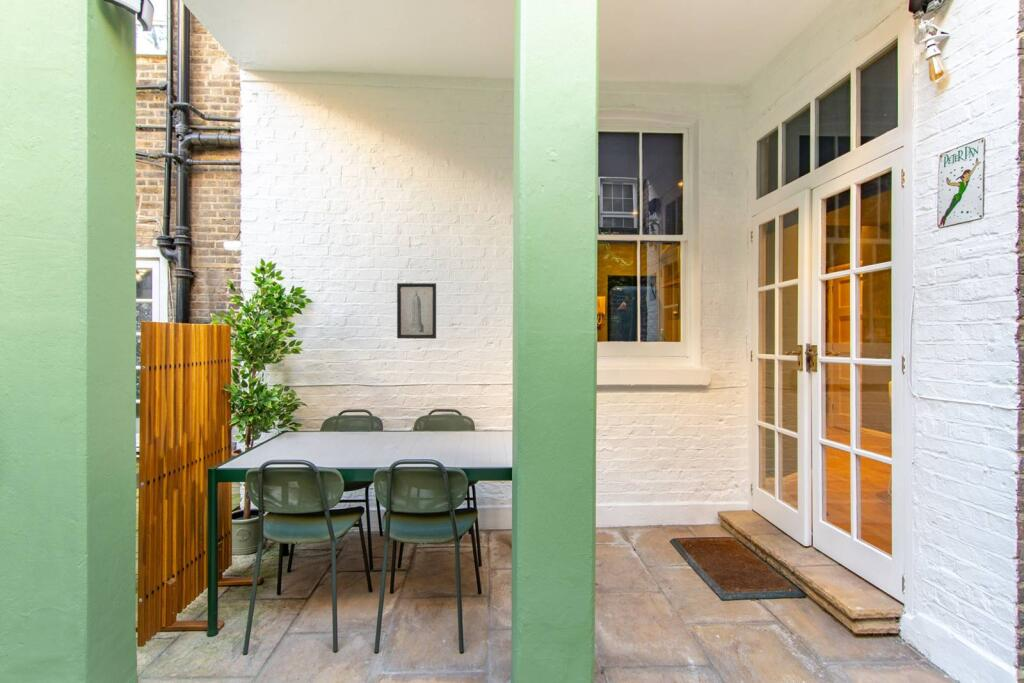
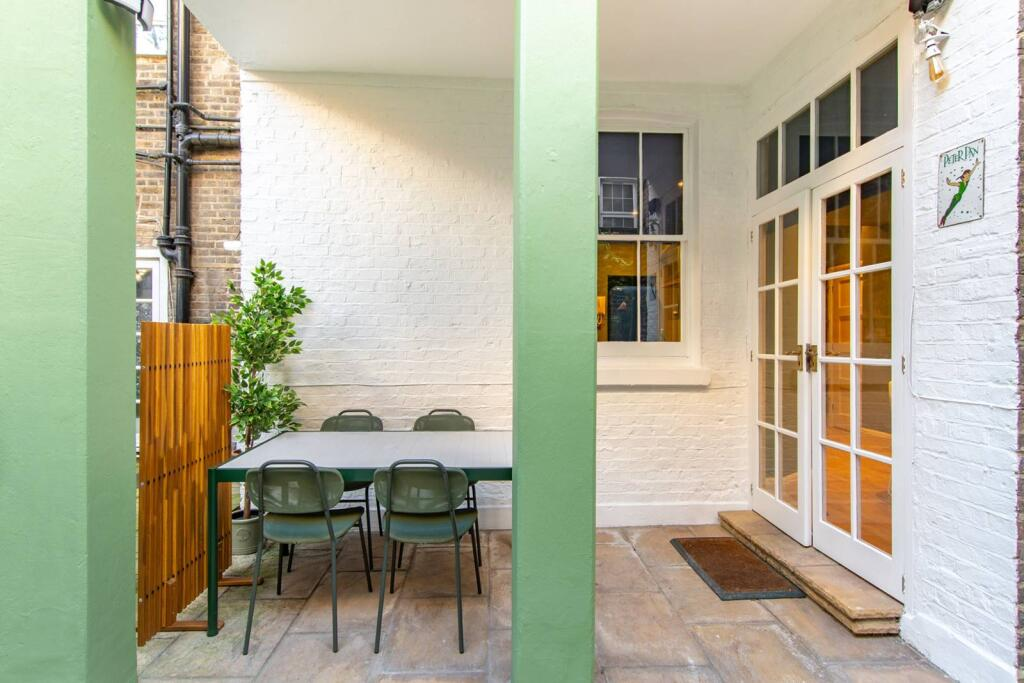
- wall art (416, 310)
